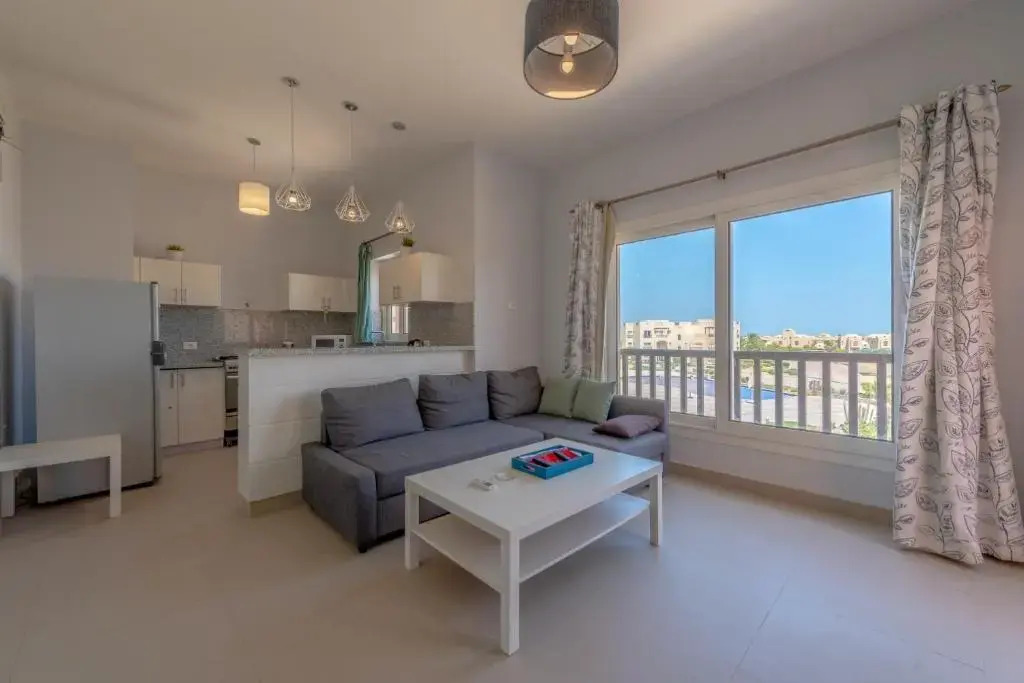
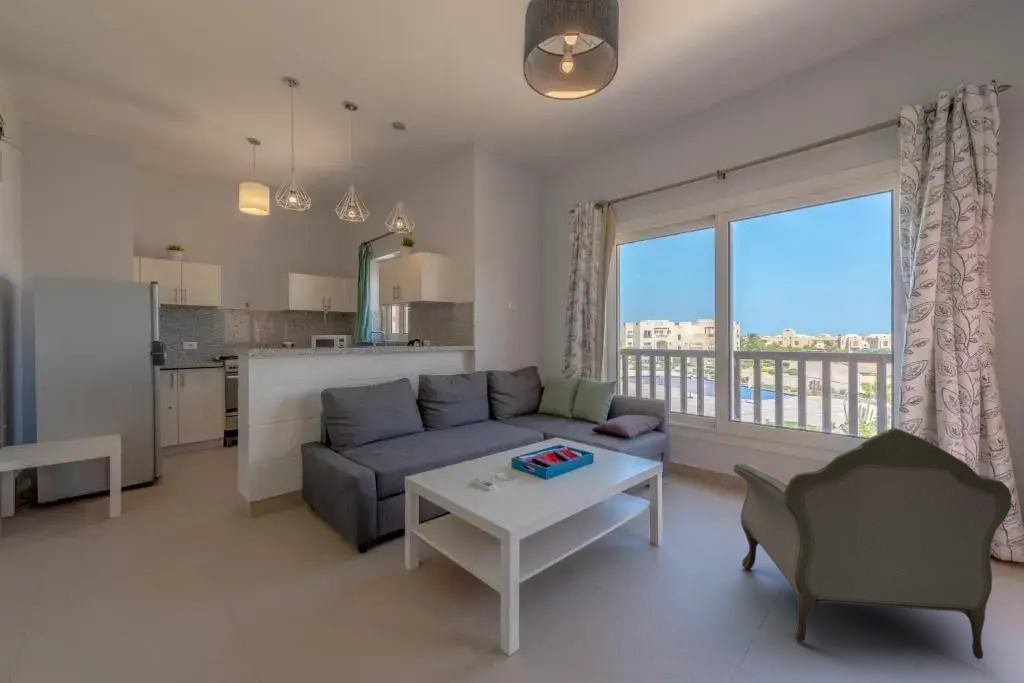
+ armchair (844, 511)
